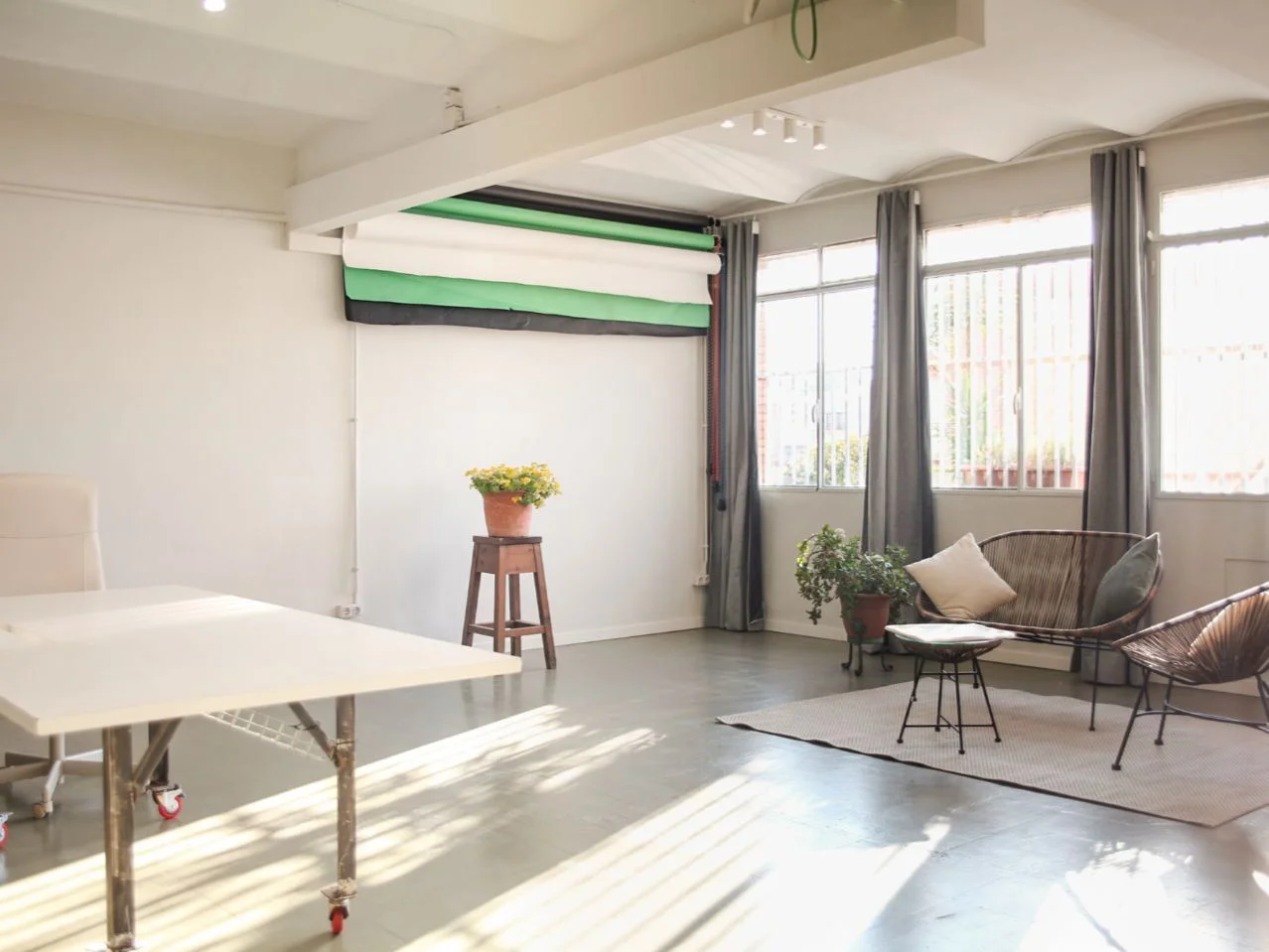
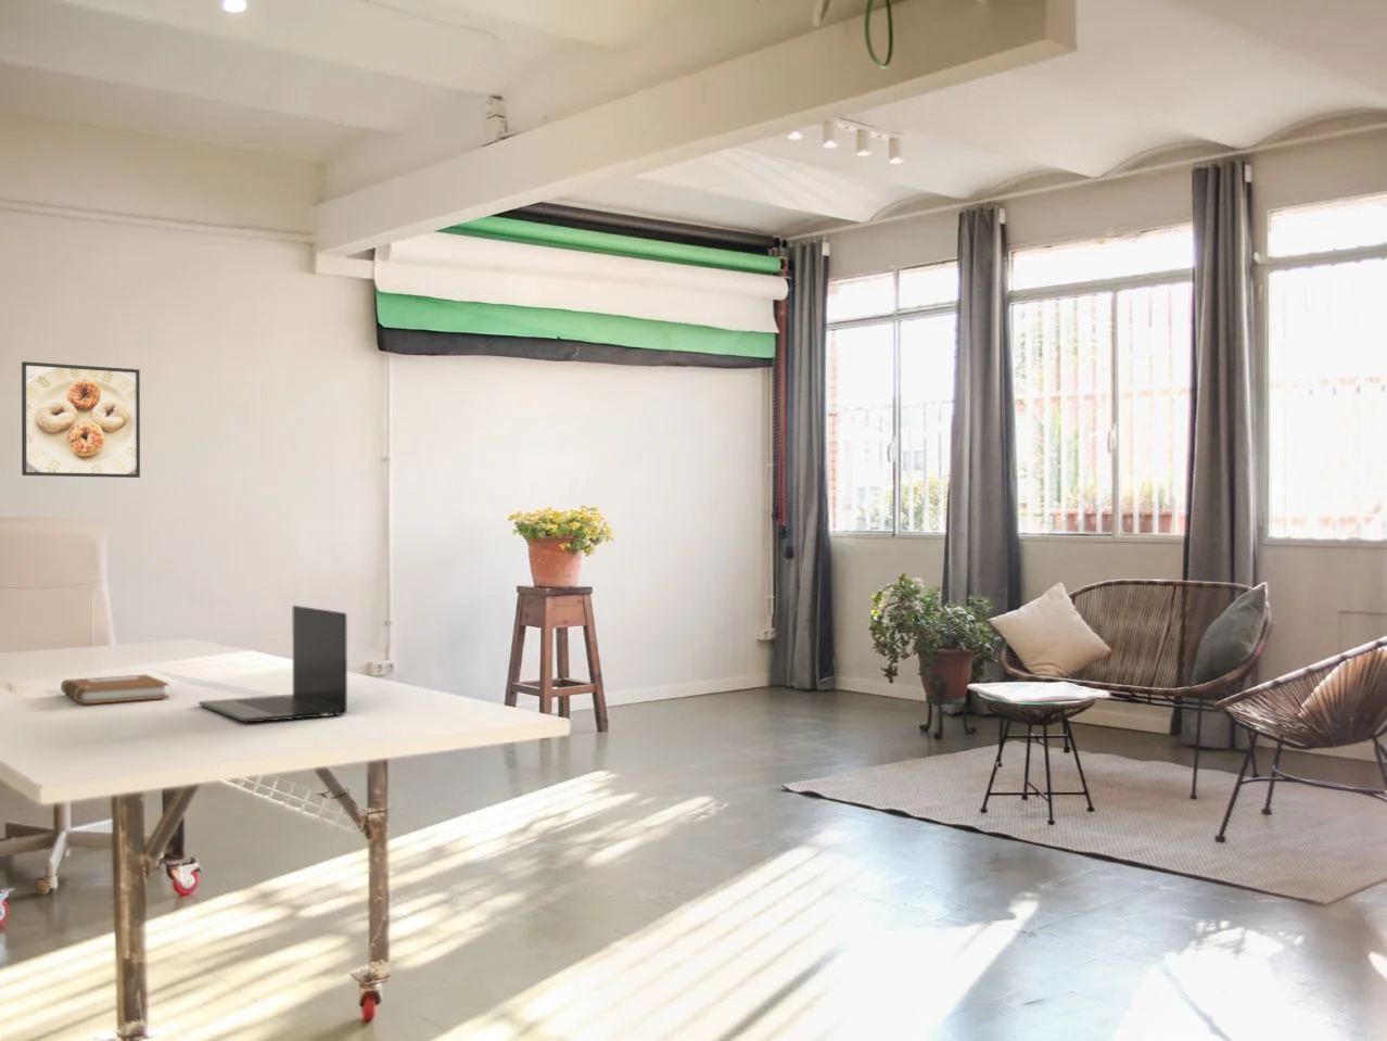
+ laptop (293, 660)
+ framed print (81, 421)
+ notebook (113, 688)
